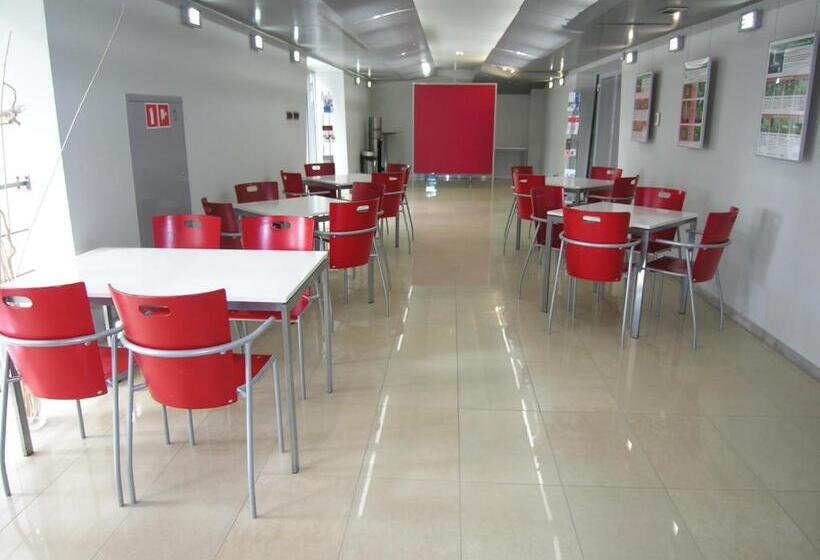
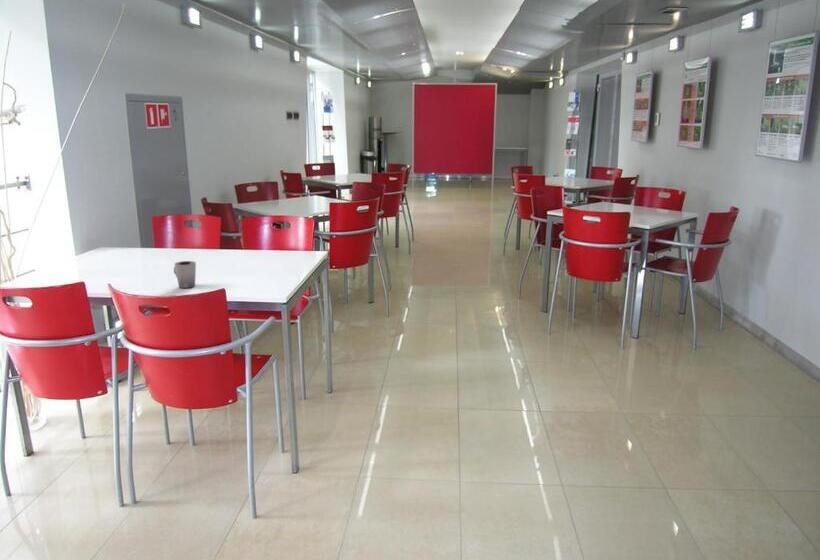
+ cup (183, 274)
